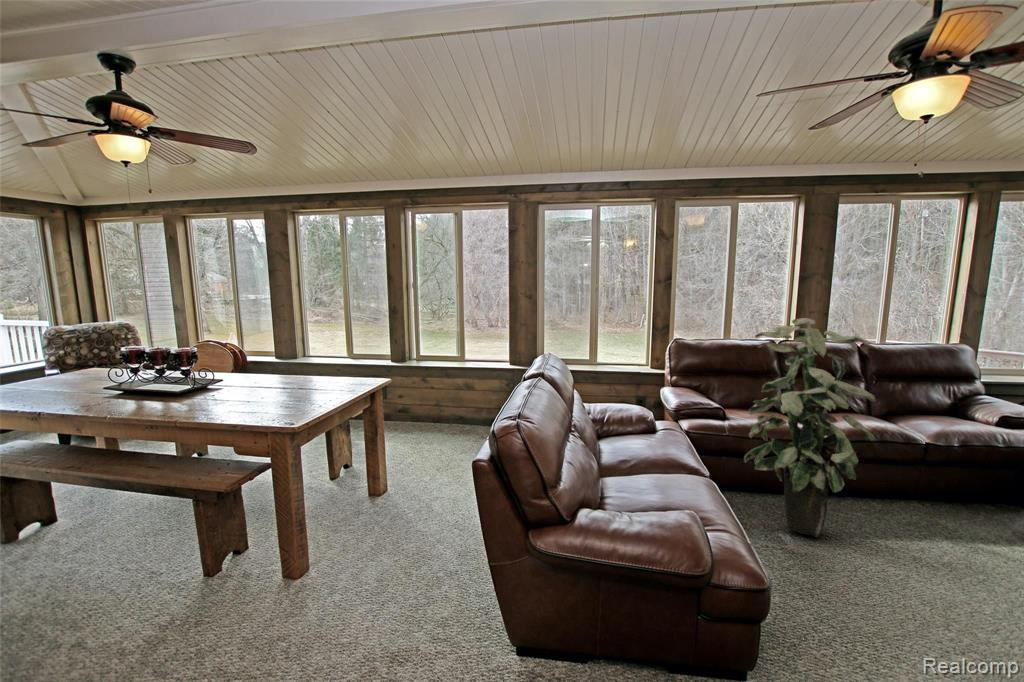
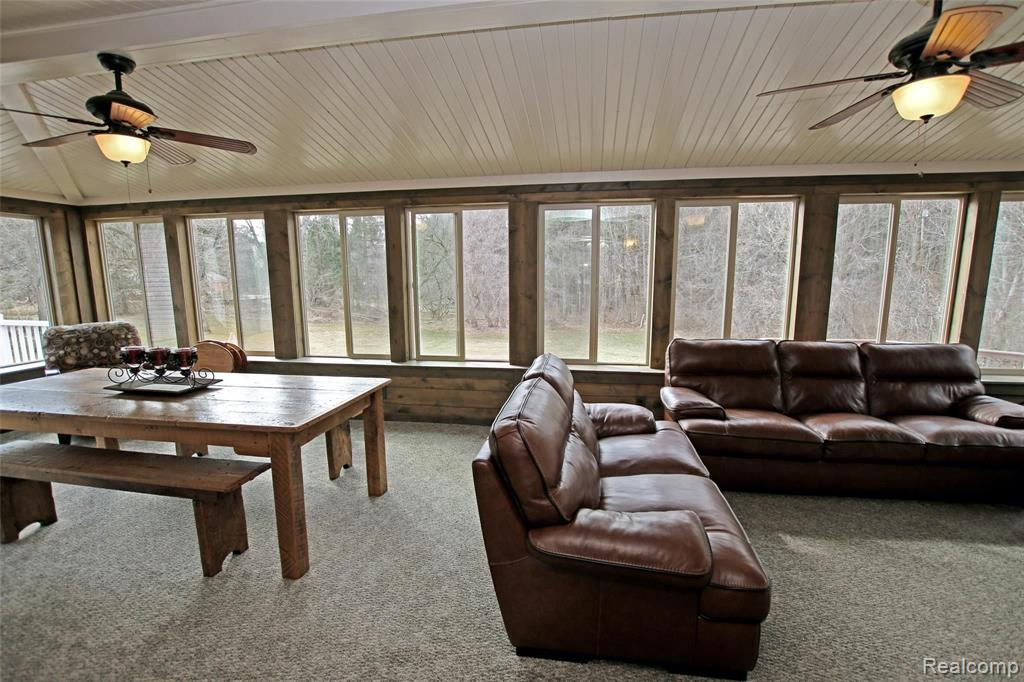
- indoor plant (801, 423)
